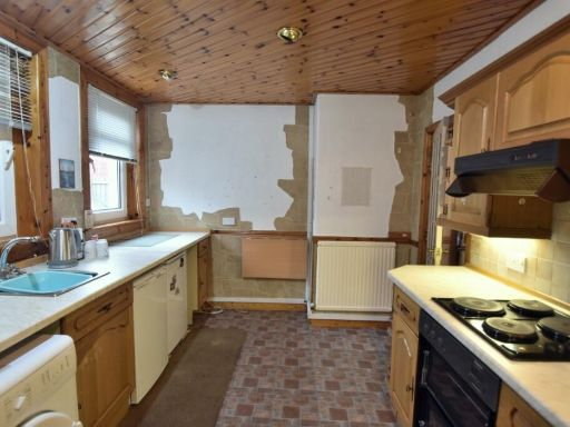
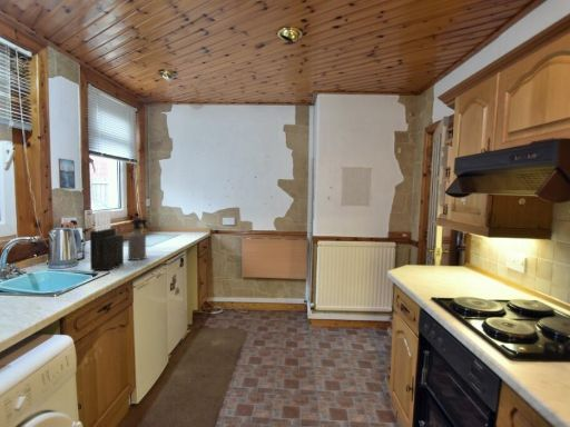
+ knife block (109, 239)
+ spray bottle (138, 238)
